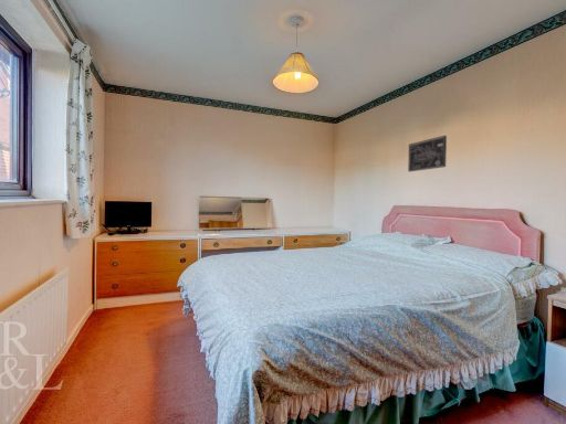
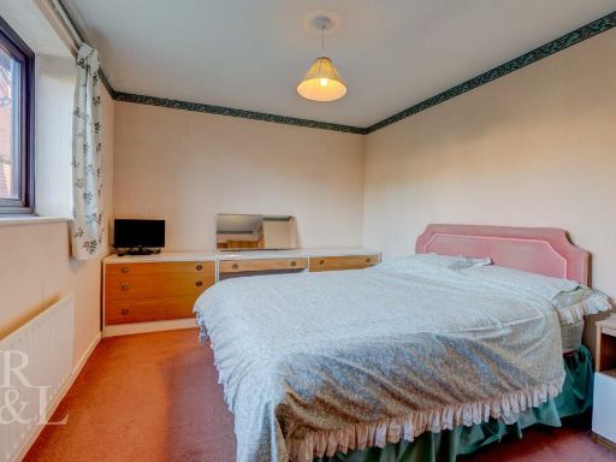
- wall art (426, 155)
